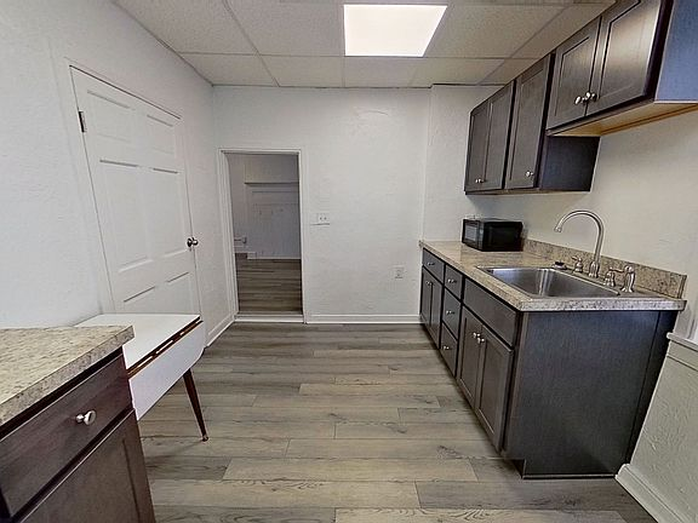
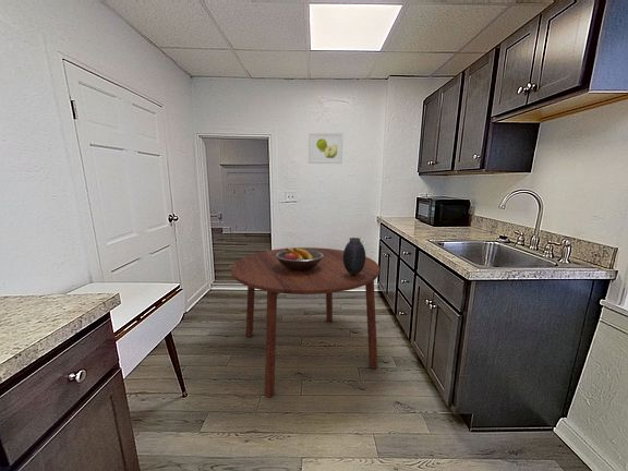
+ fruit bowl (299, 258)
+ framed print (325, 148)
+ vase (354, 256)
+ dining table (305, 293)
